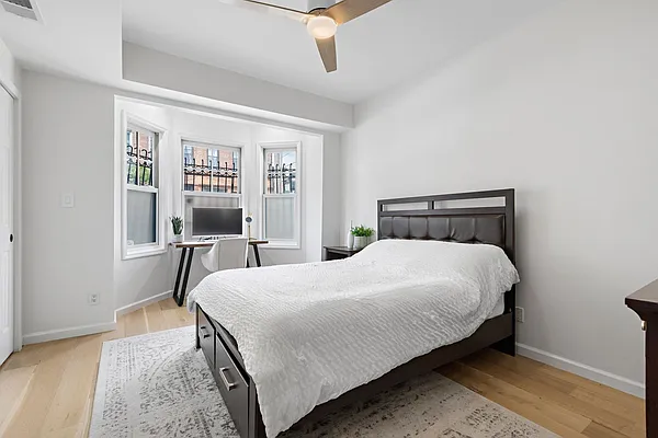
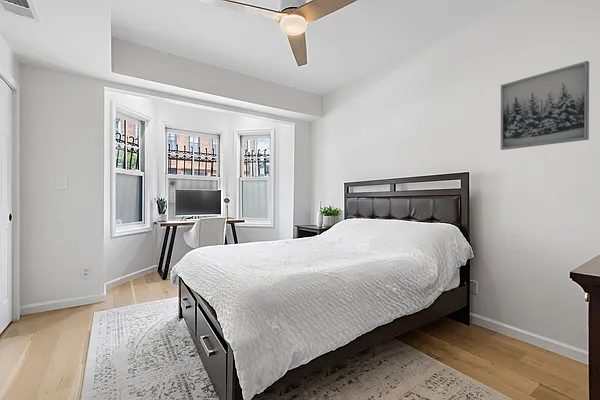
+ wall art (540, 109)
